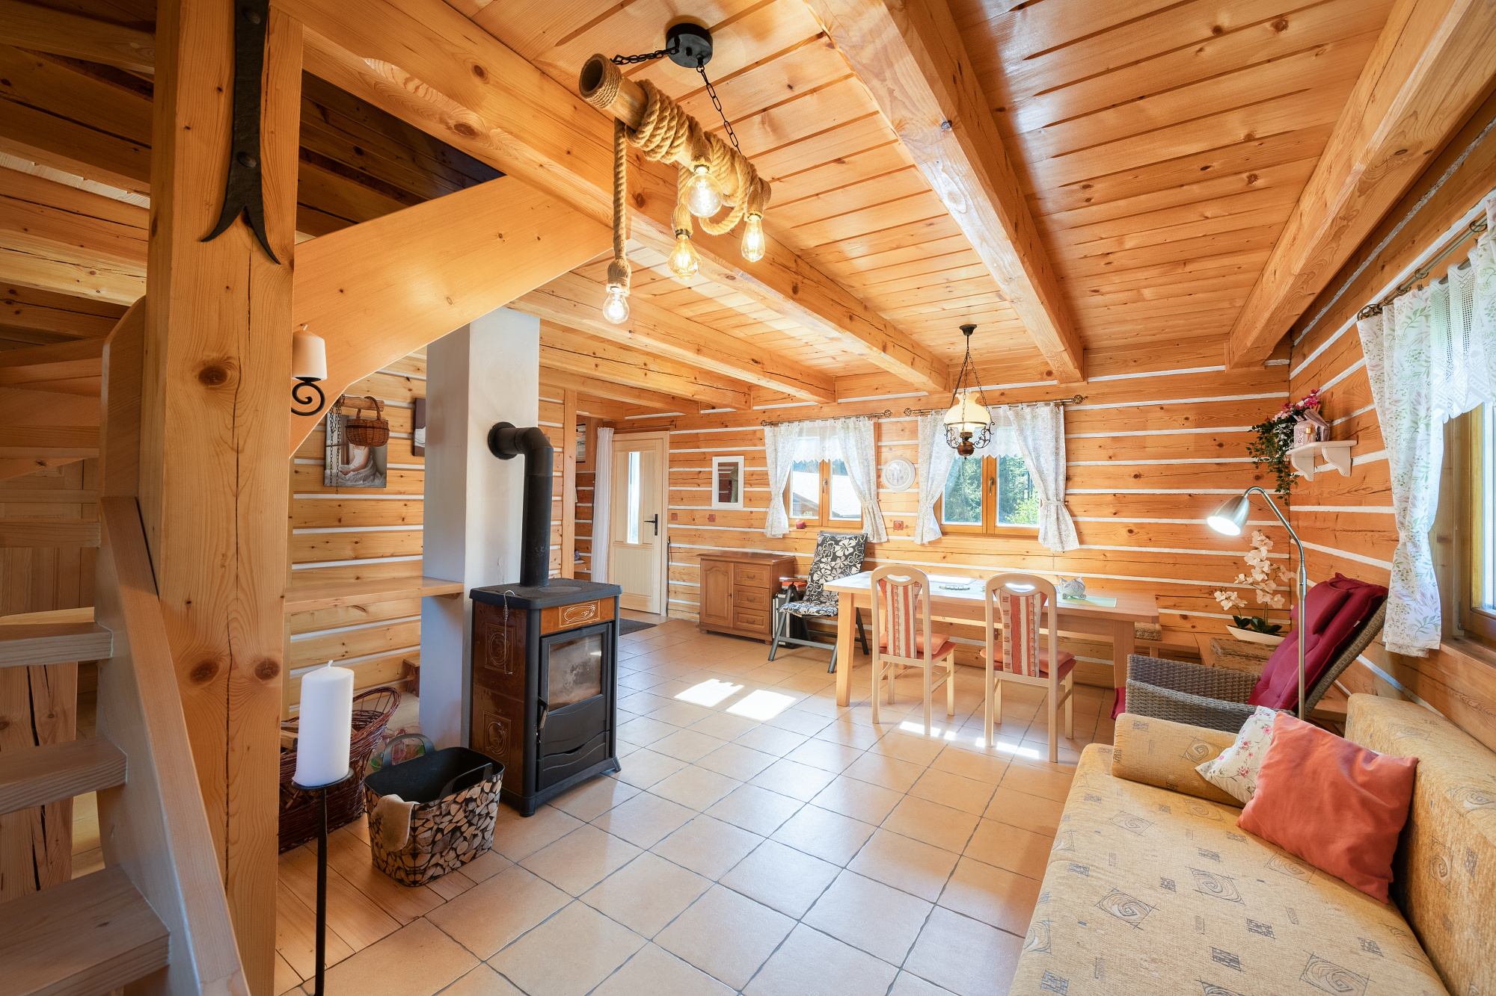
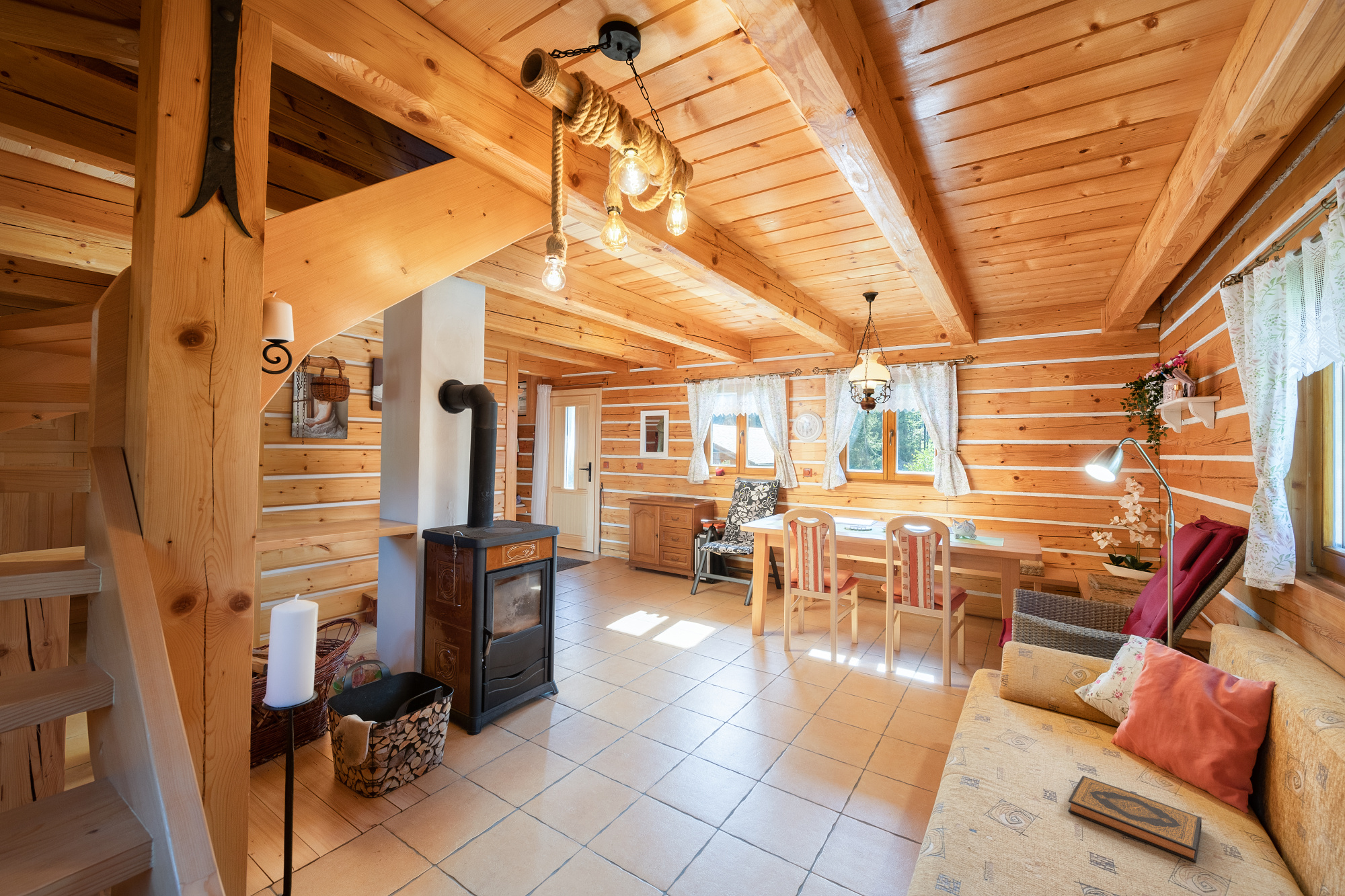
+ hardback book (1133, 813)
